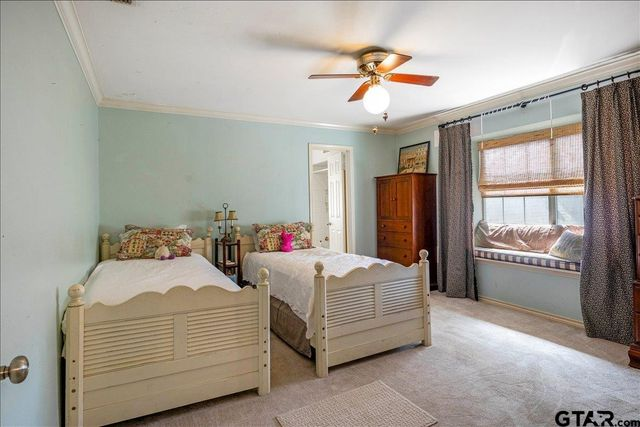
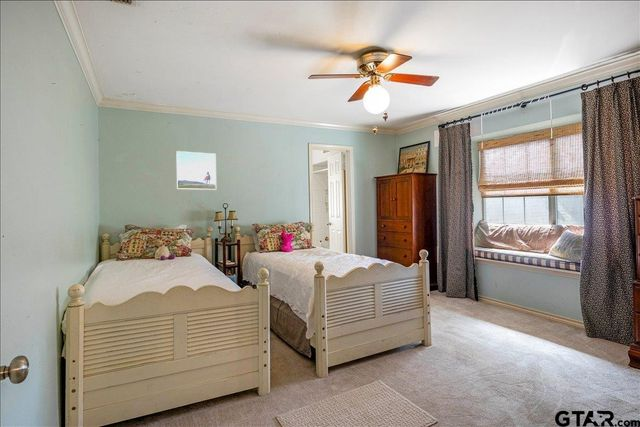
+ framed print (196, 170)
